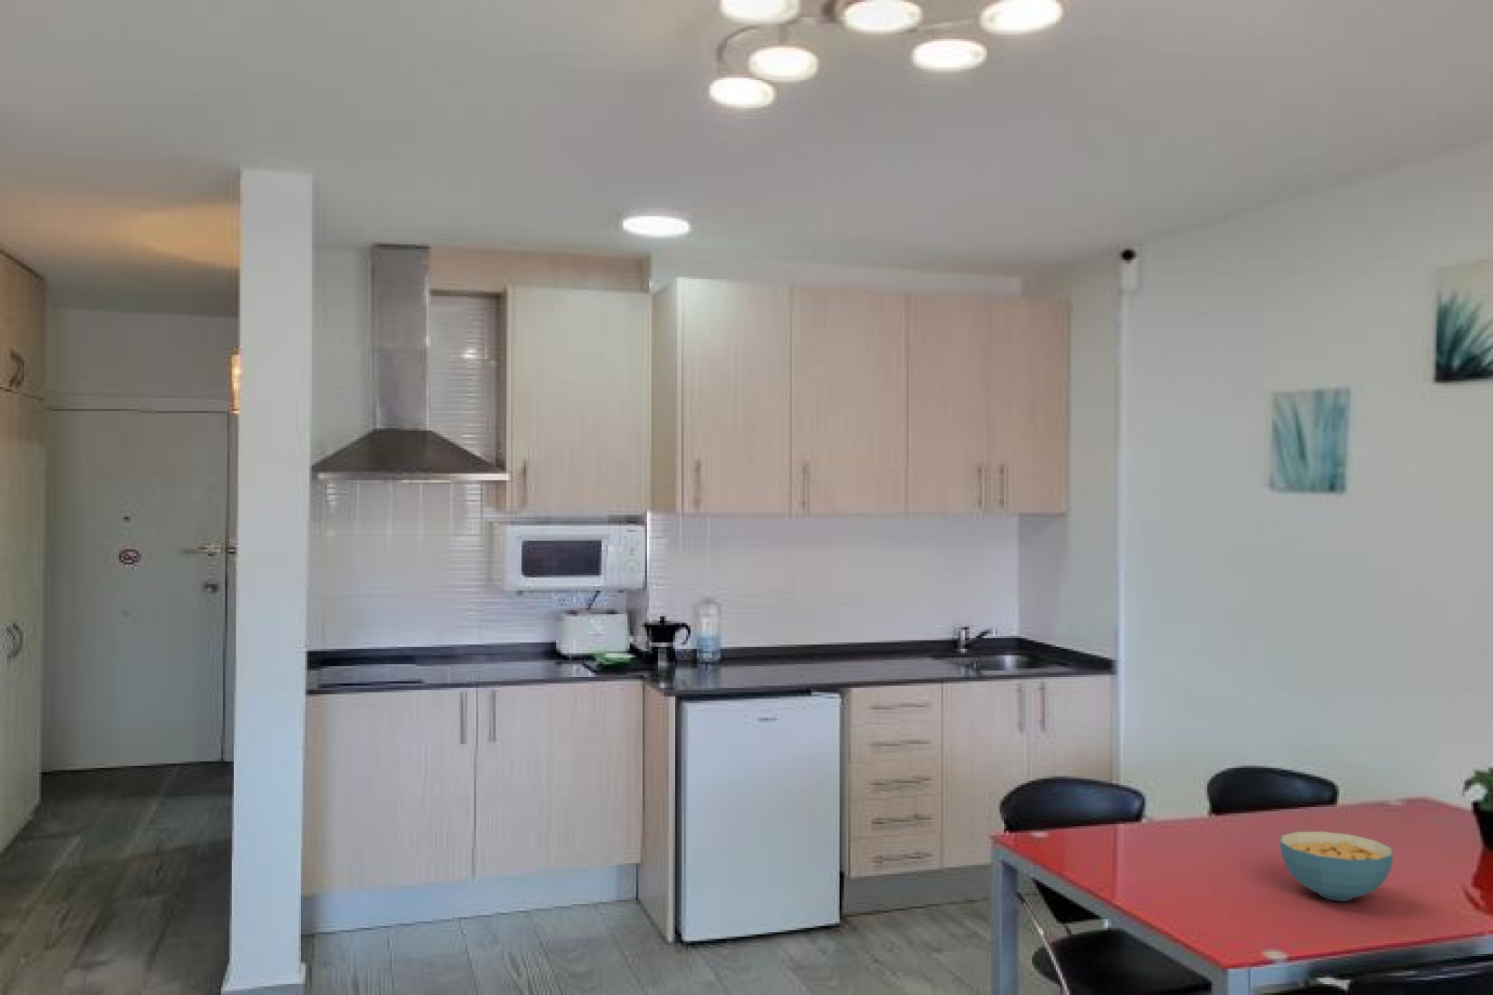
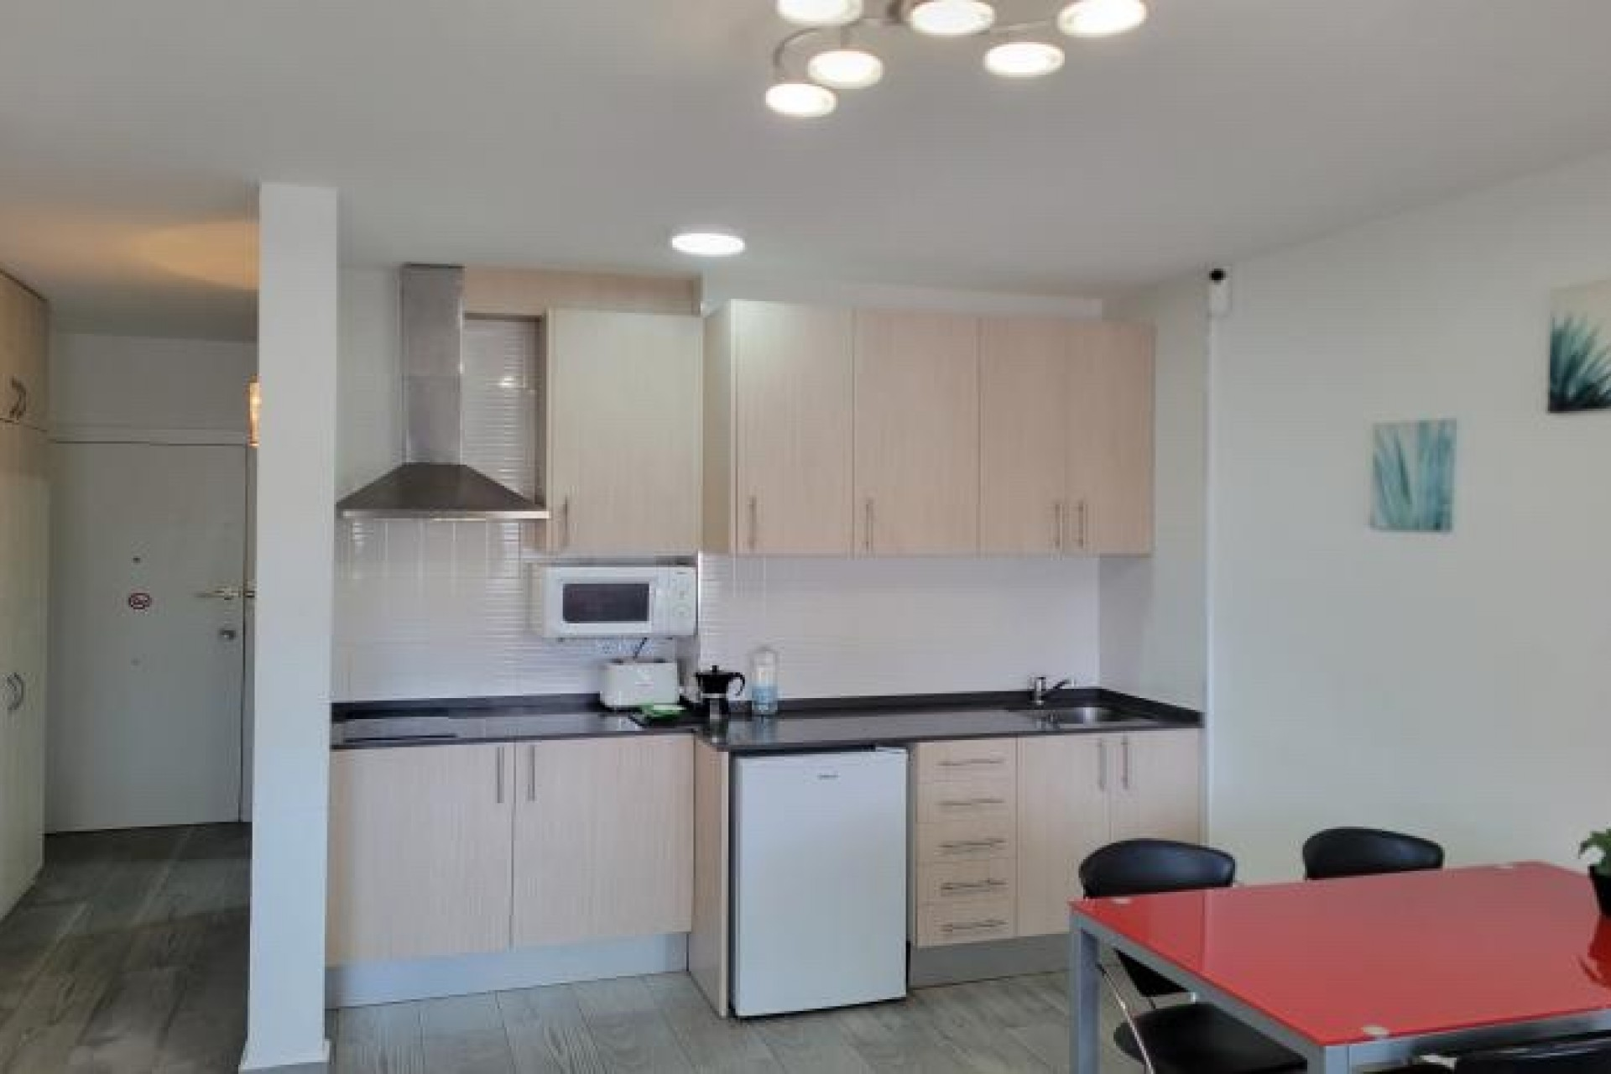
- cereal bowl (1335, 870)
